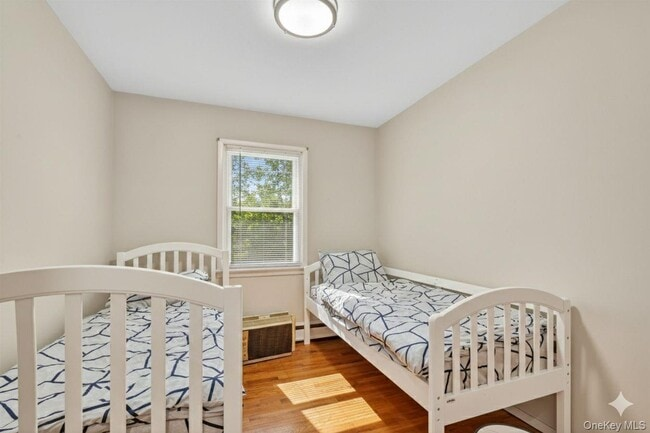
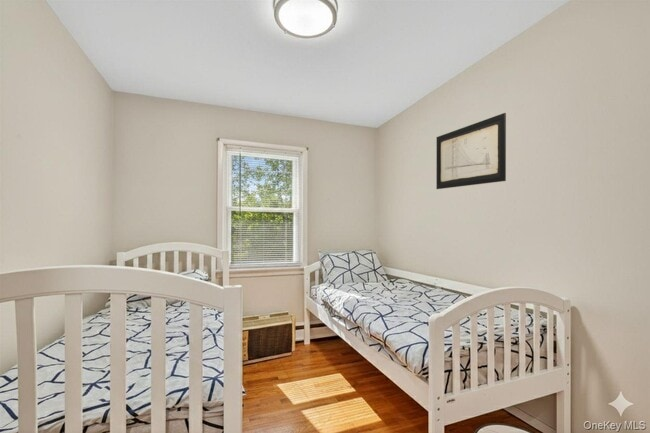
+ wall art (466, 156)
